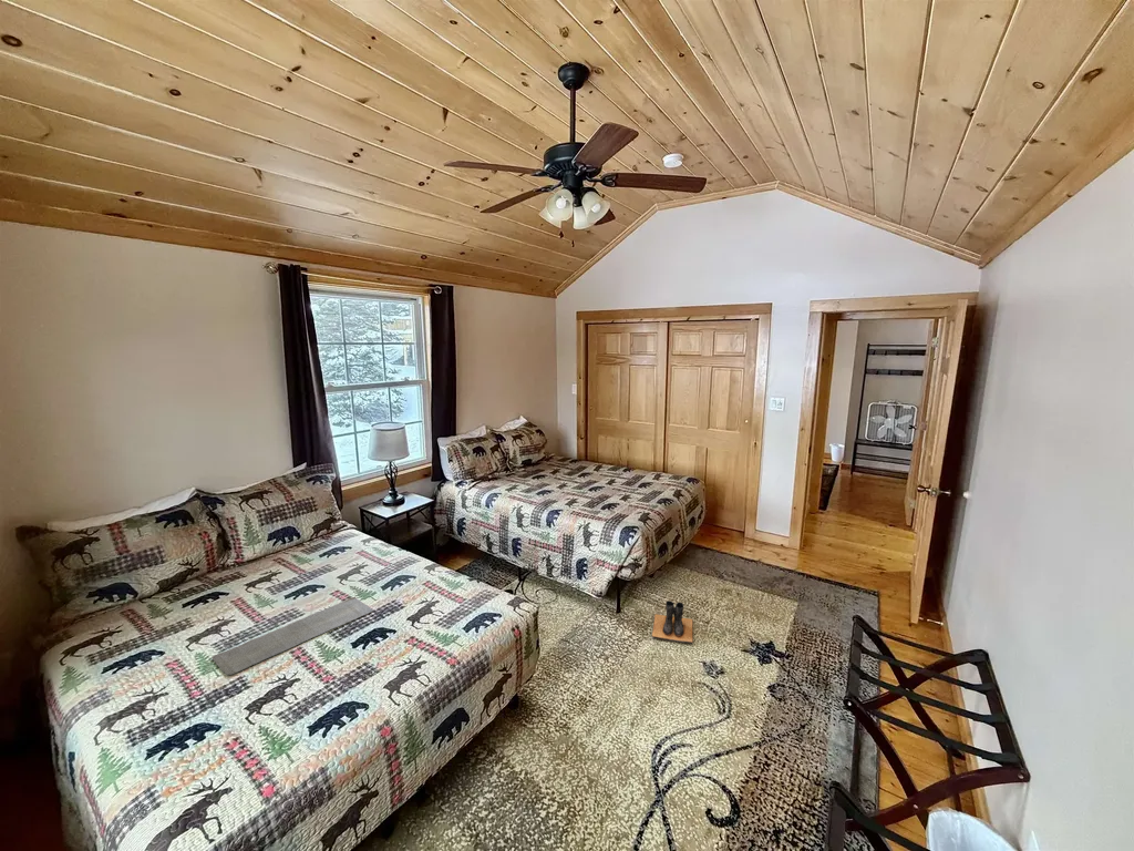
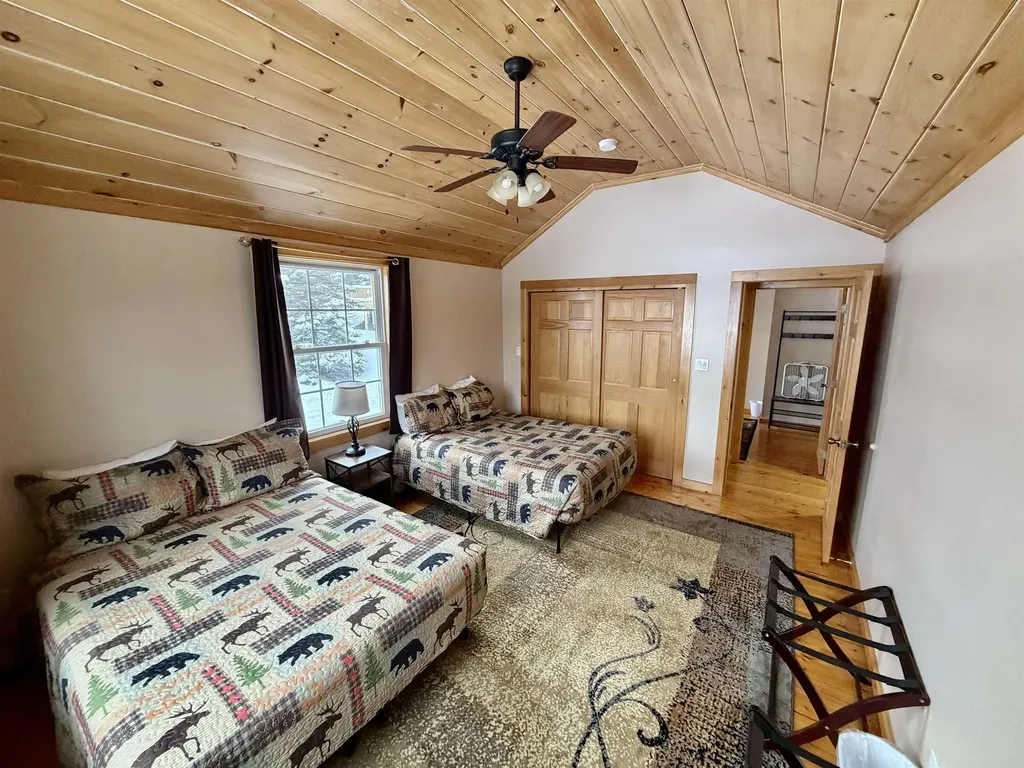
- bath mat (299, 630)
- boots (673, 617)
